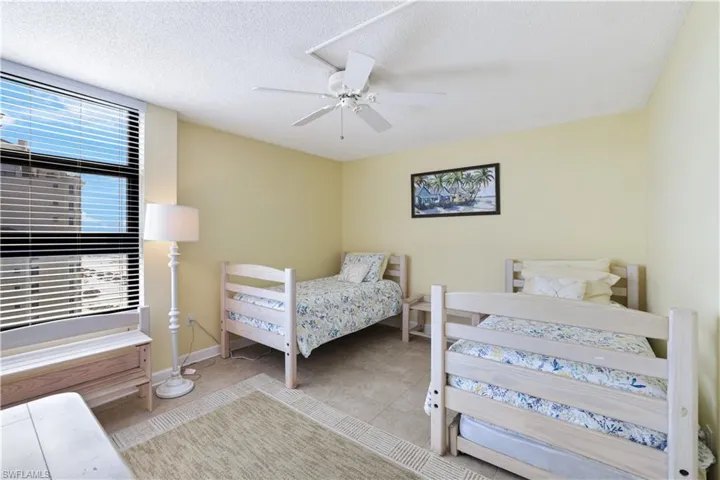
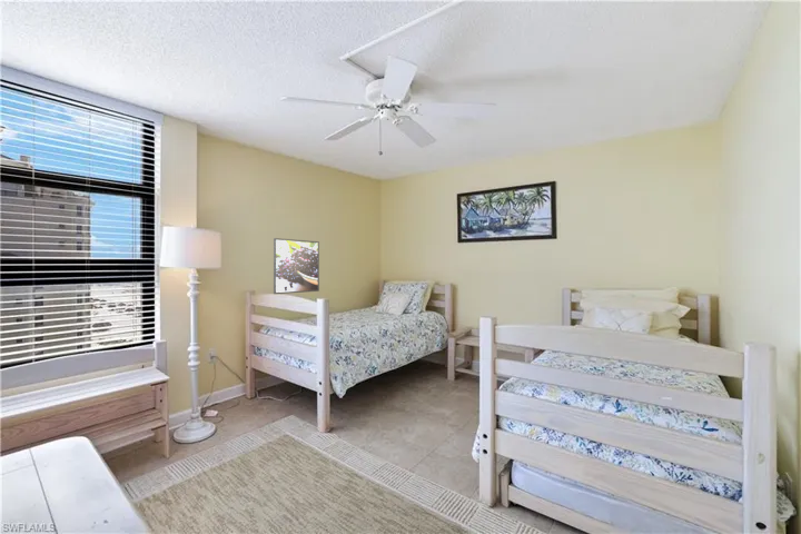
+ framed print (297, 266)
